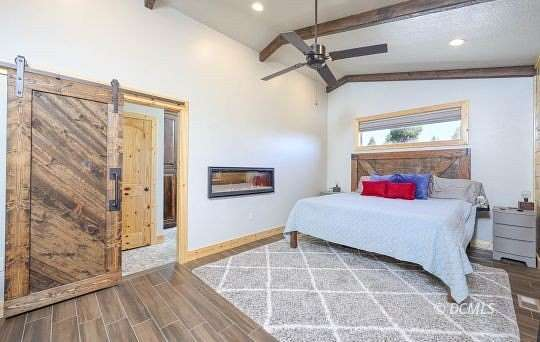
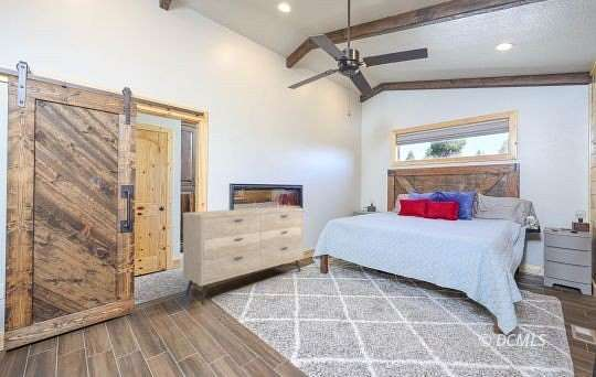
+ dresser (251, 246)
